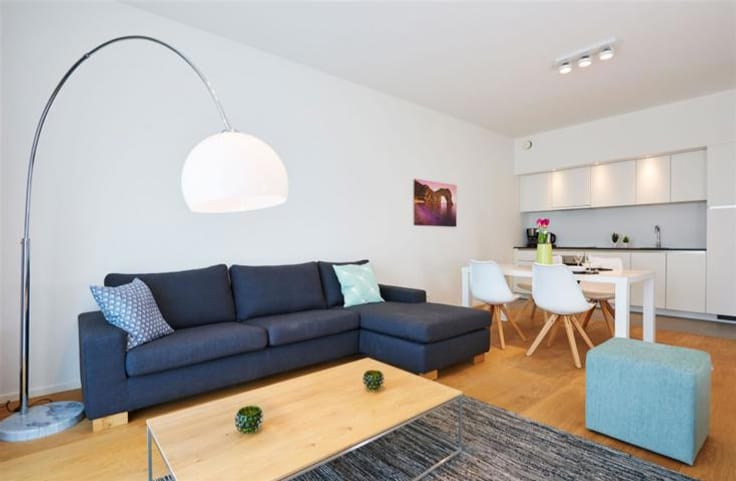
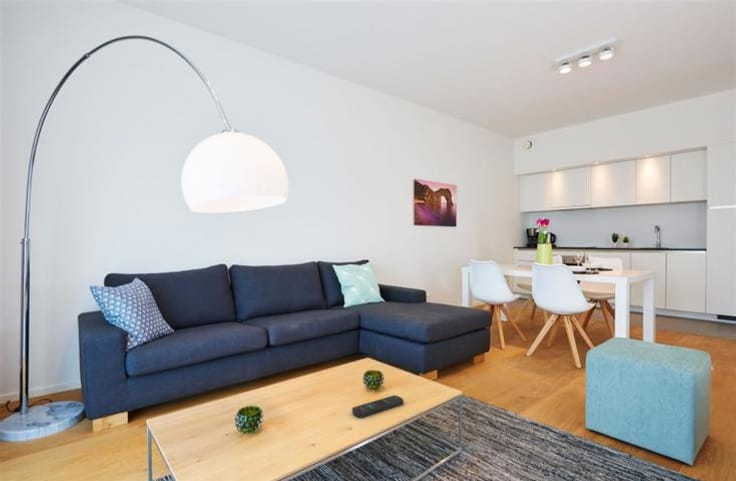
+ remote control (378, 405)
